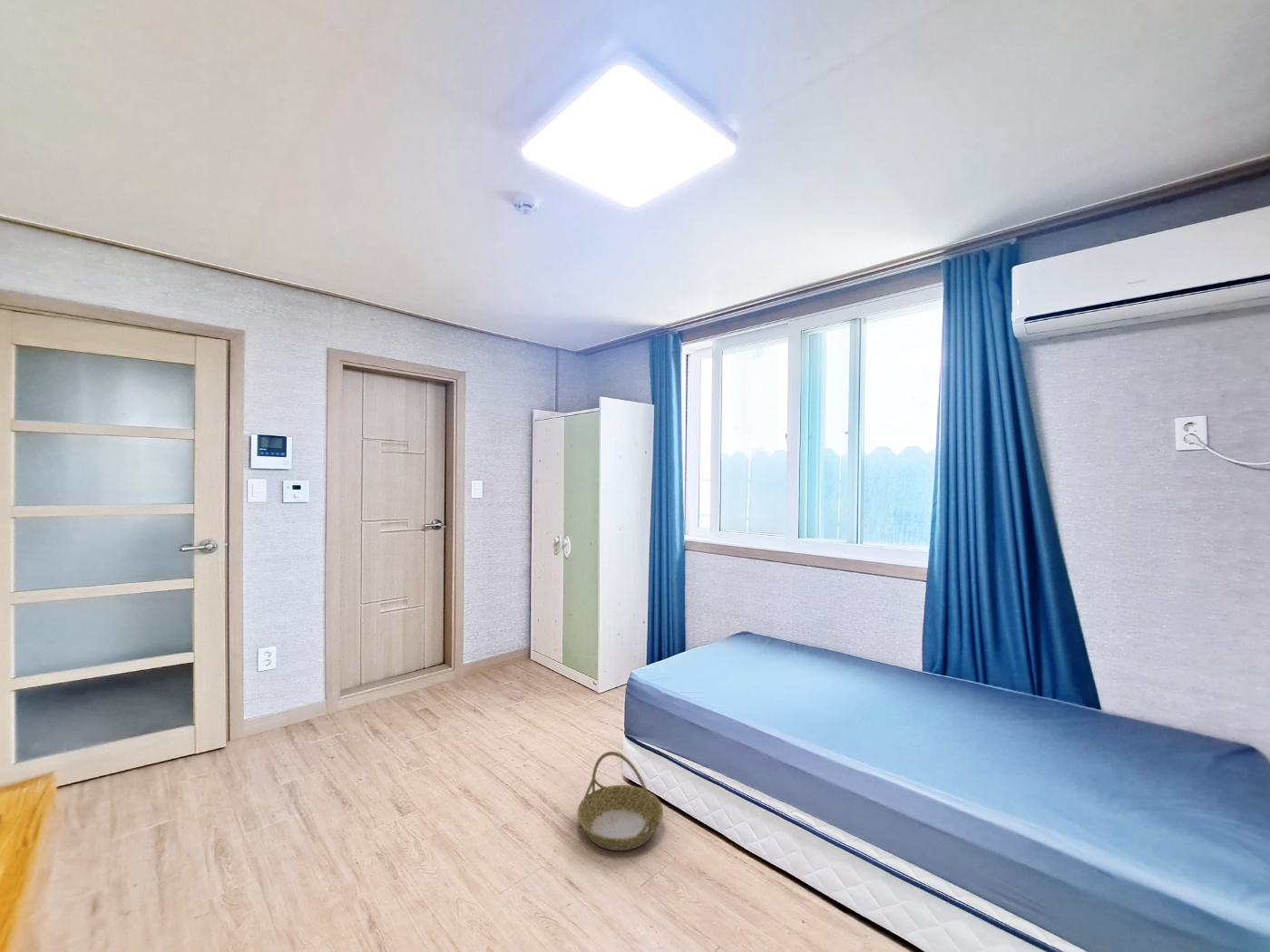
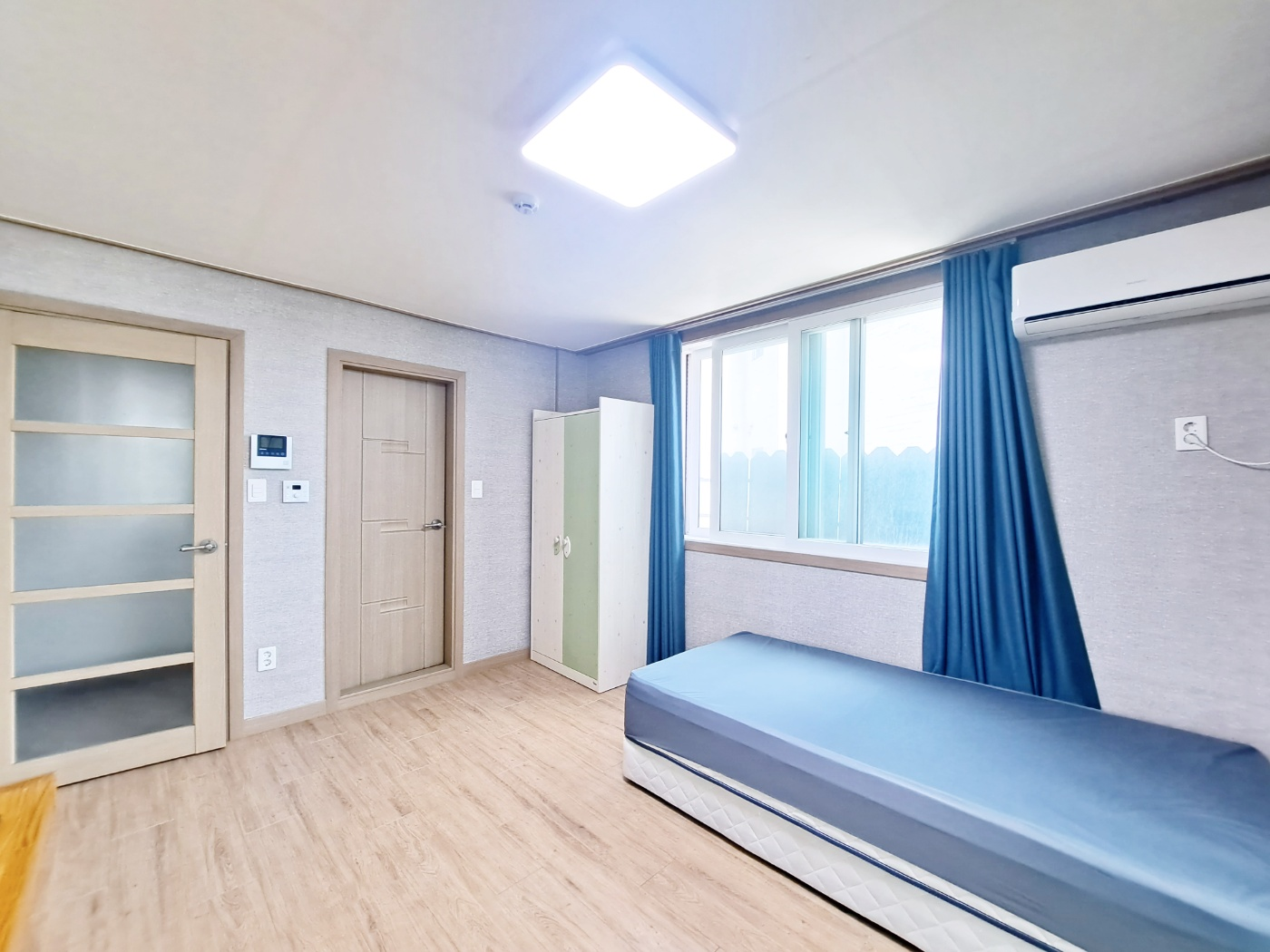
- basket (620, 791)
